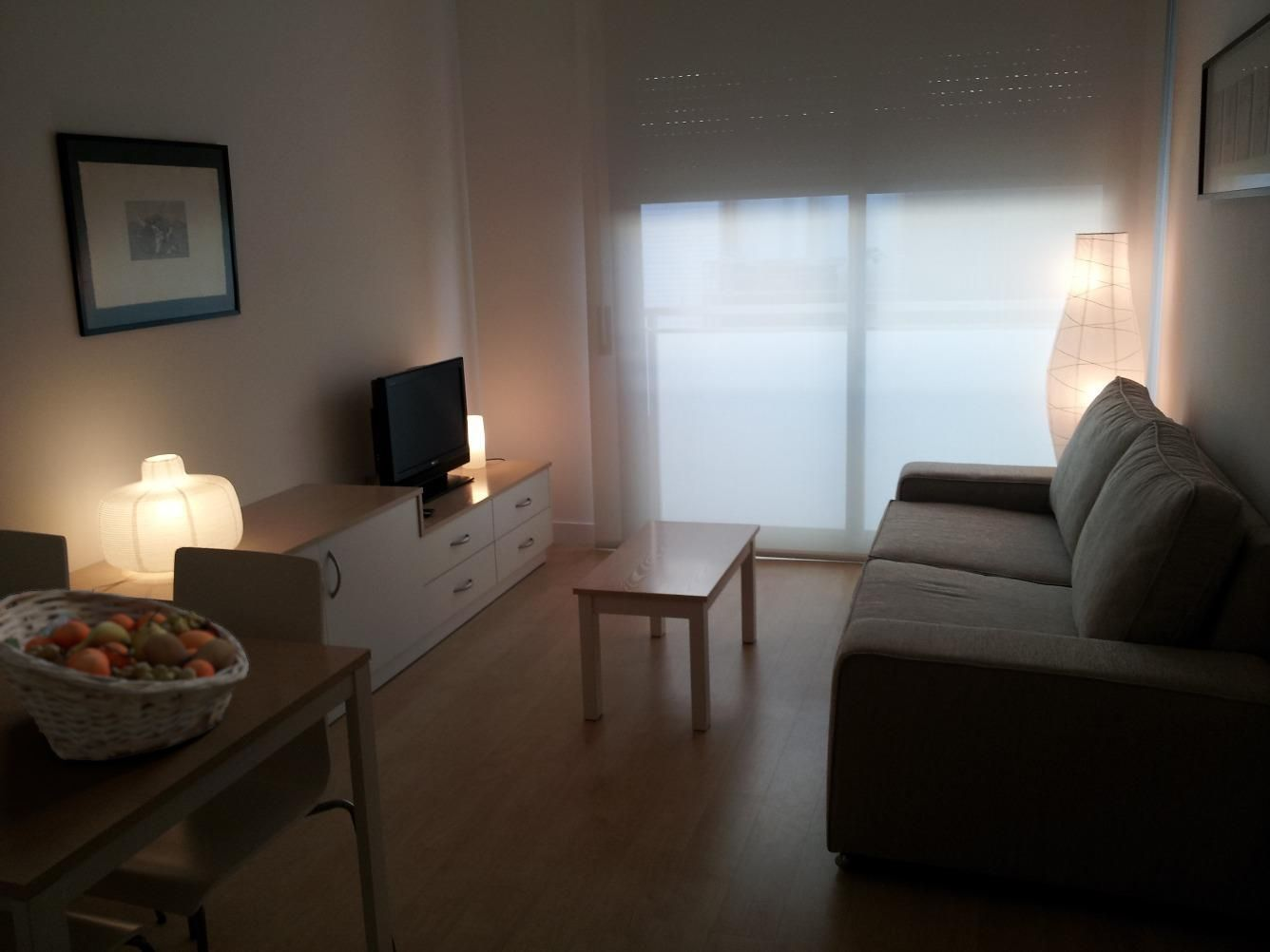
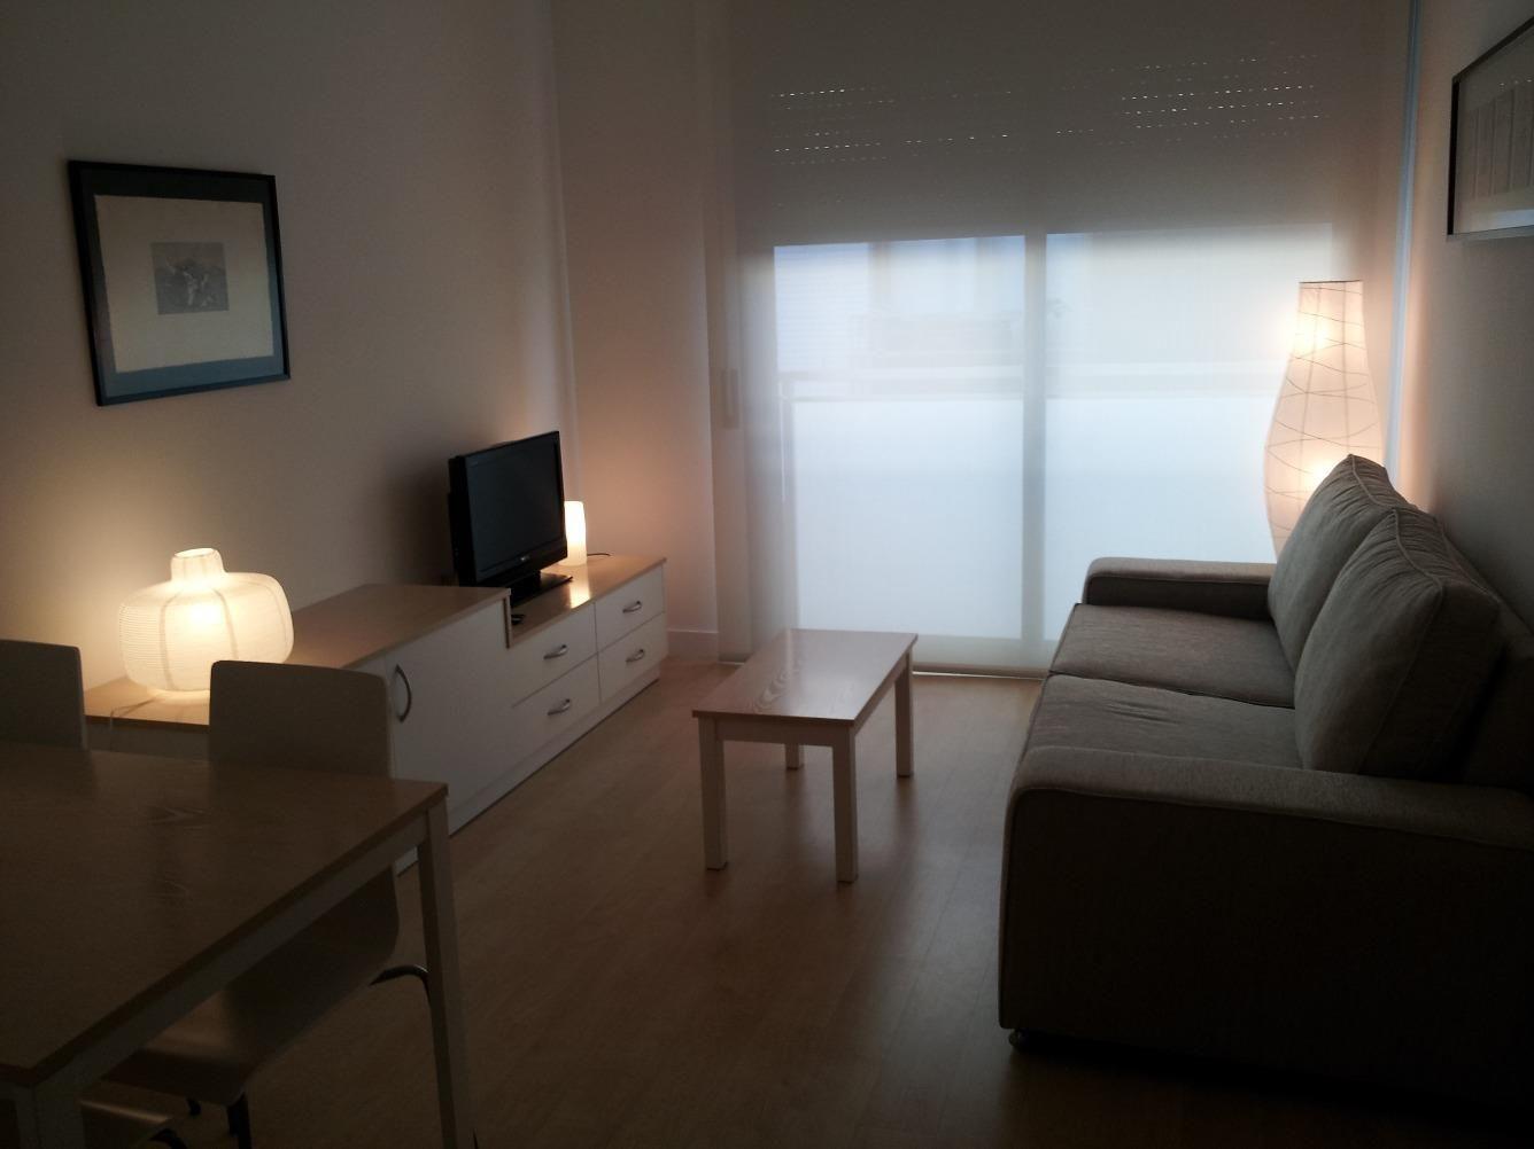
- fruit basket (120, 660)
